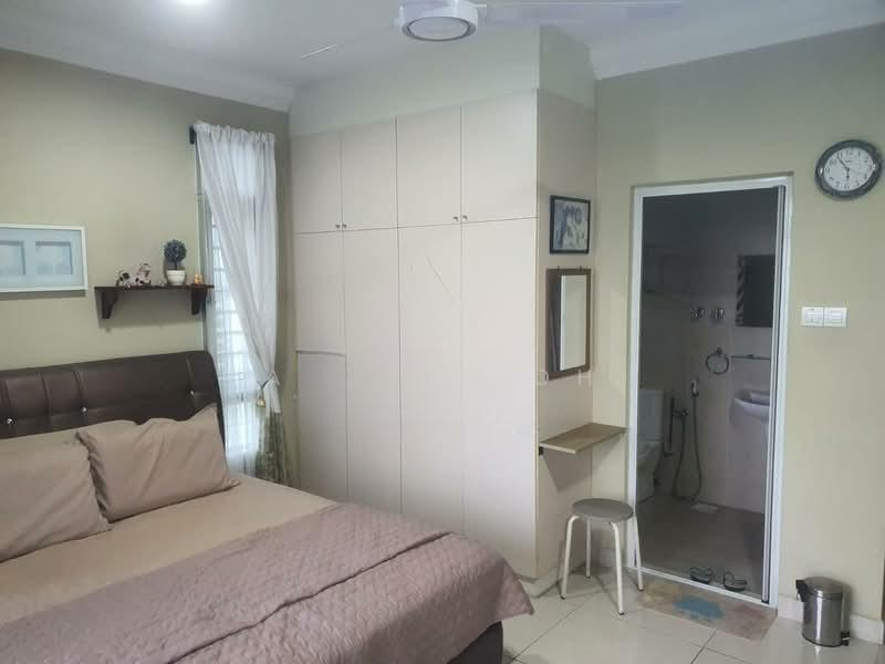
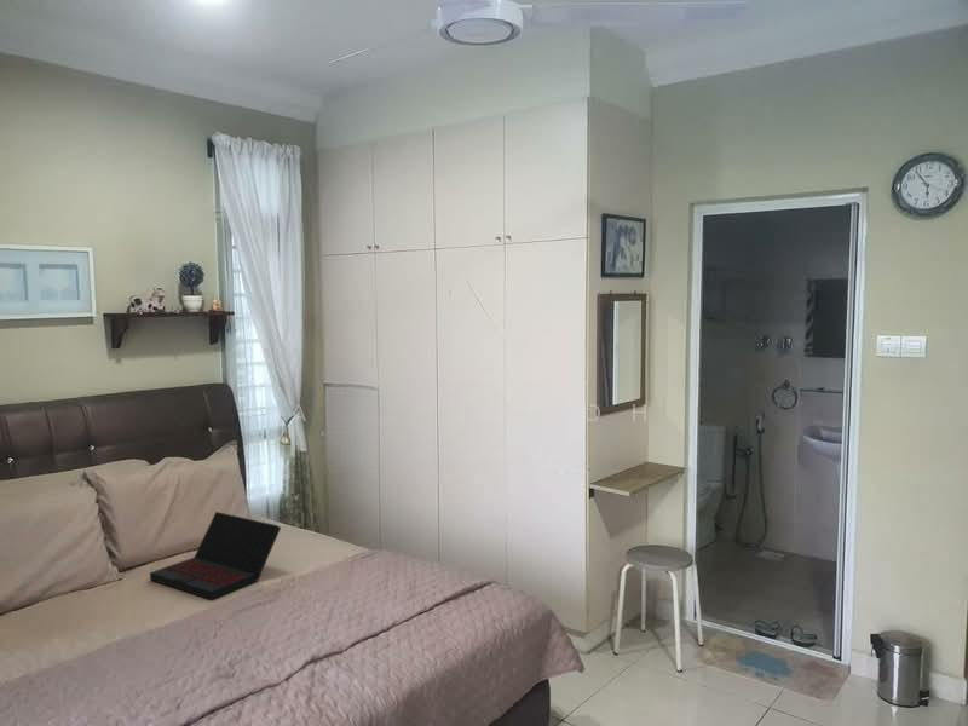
+ laptop (215, 551)
